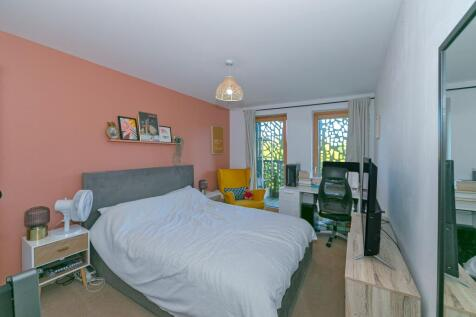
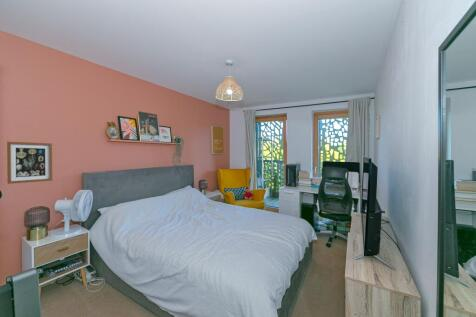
+ wall art (31, 162)
